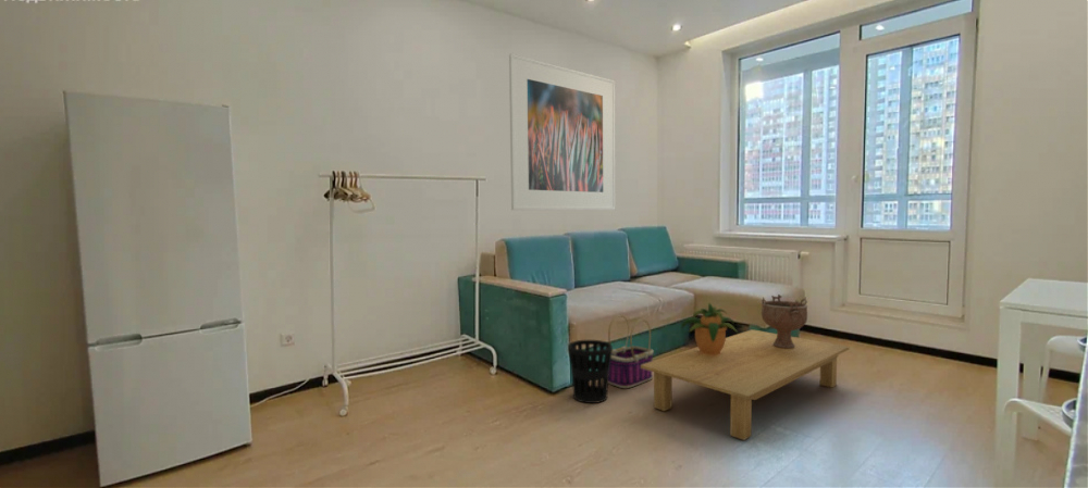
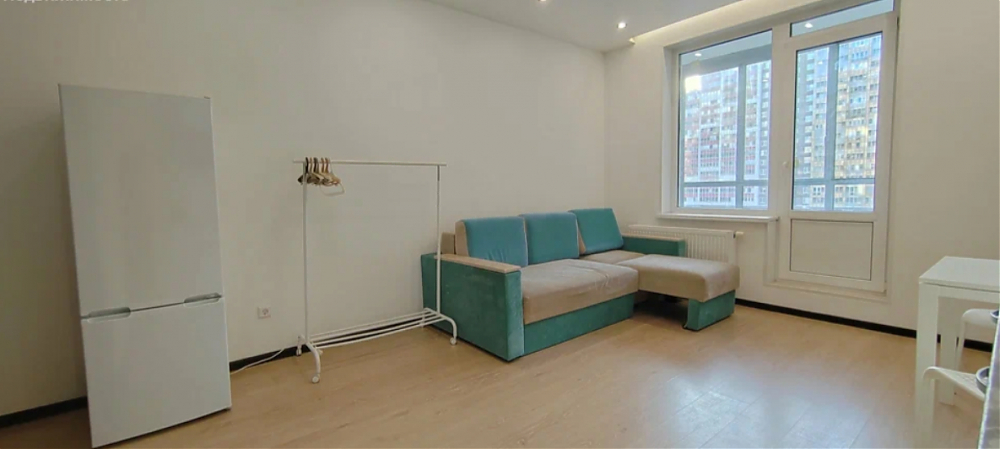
- wastebasket (590, 371)
- coffee table (750, 375)
- decorative bowl (784, 321)
- potted plant (713, 327)
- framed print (567, 139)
- basket (630, 349)
